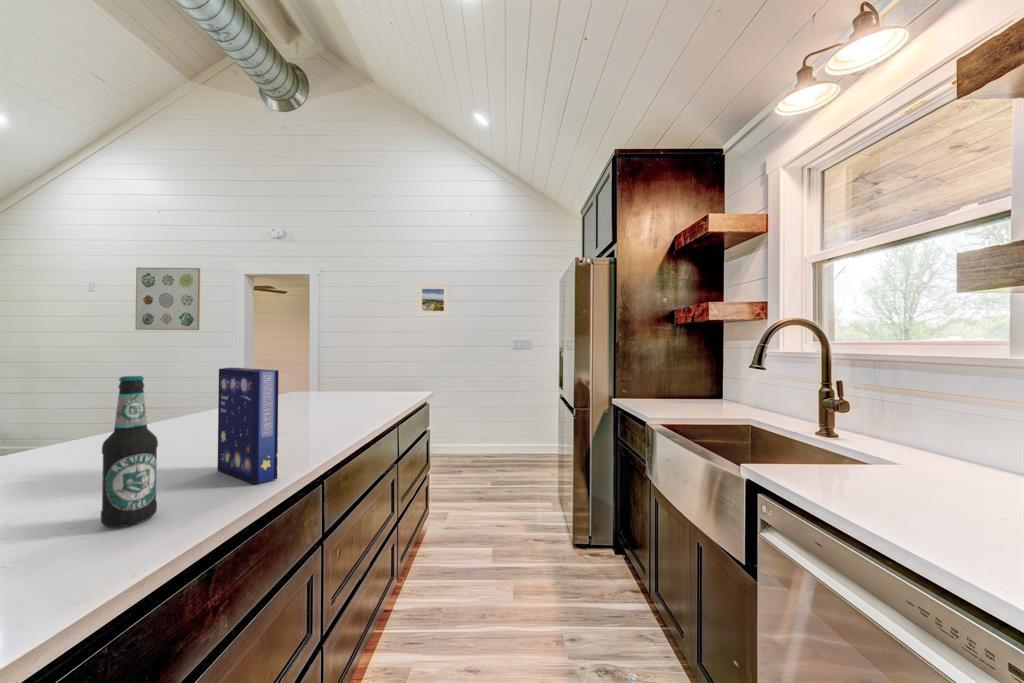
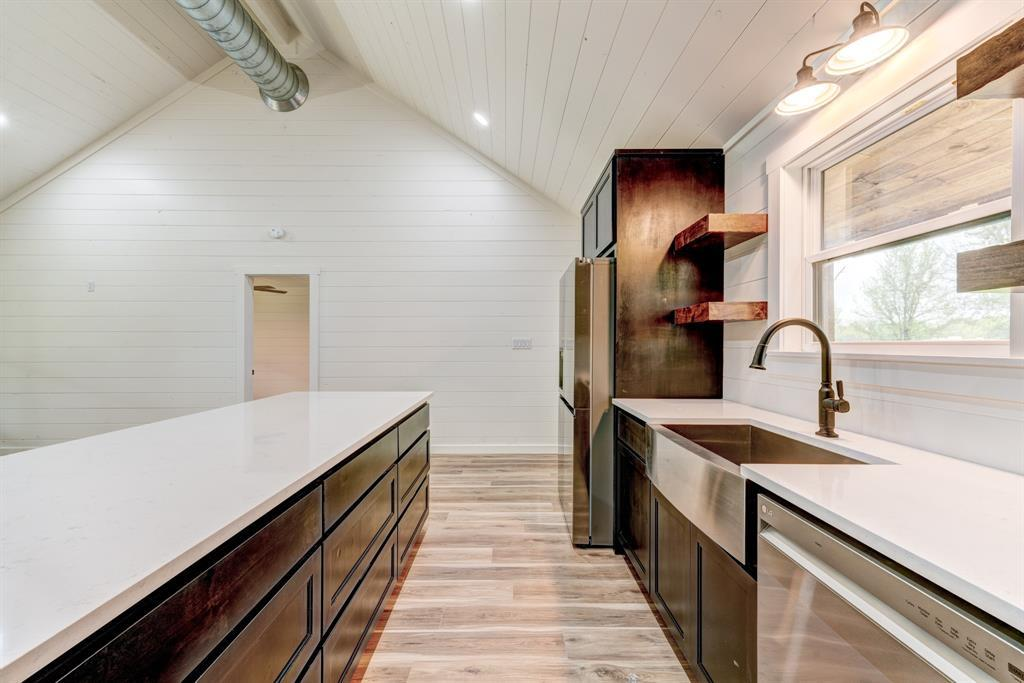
- wall art (167, 298)
- bottle (130, 448)
- cereal box (247, 421)
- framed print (433, 300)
